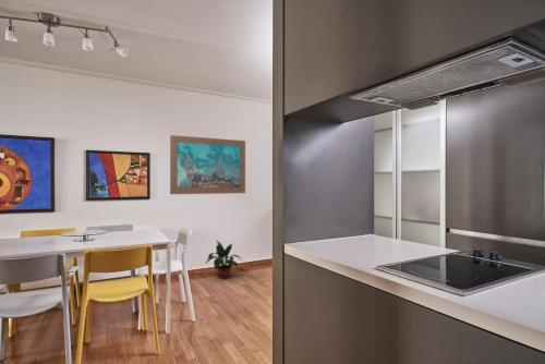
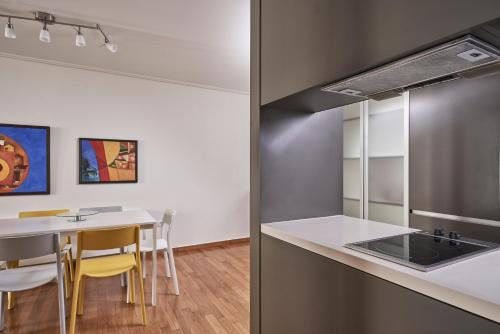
- wall art (209, 166)
- potted plant (222, 257)
